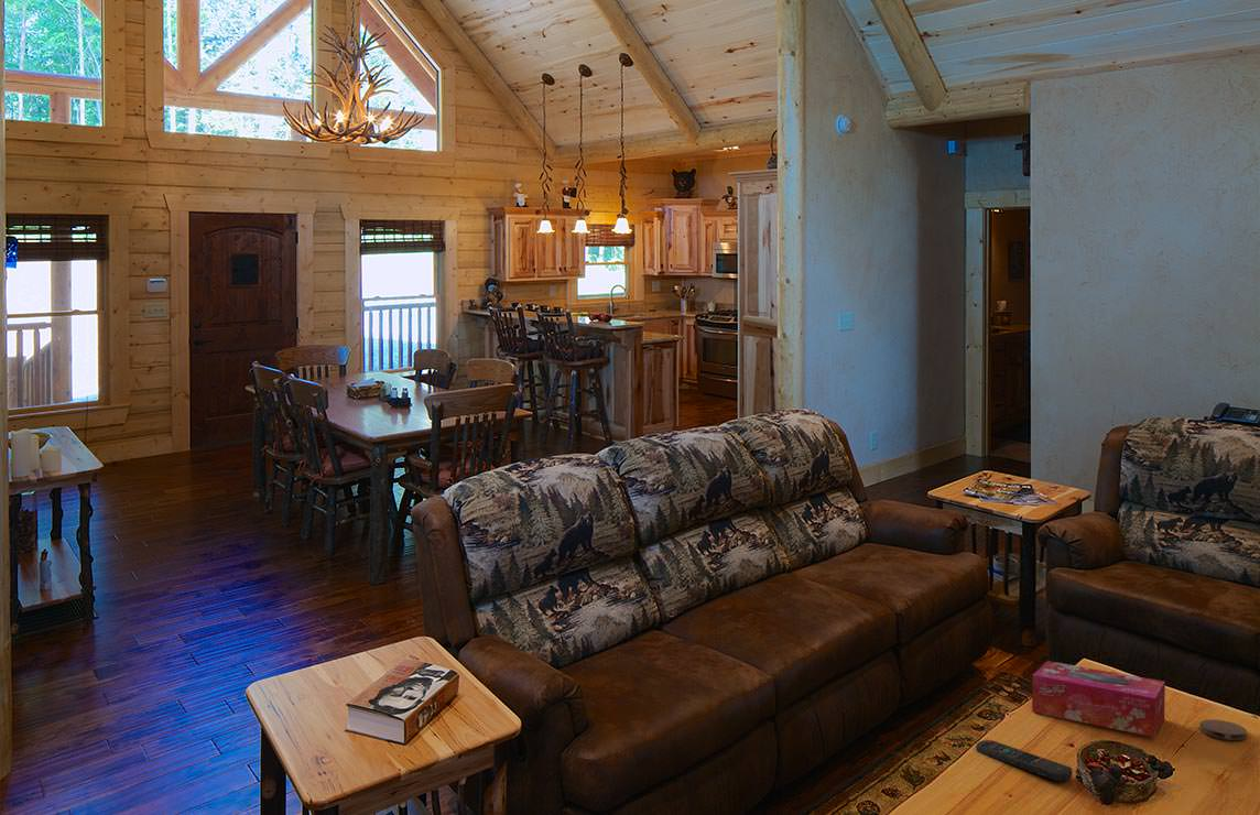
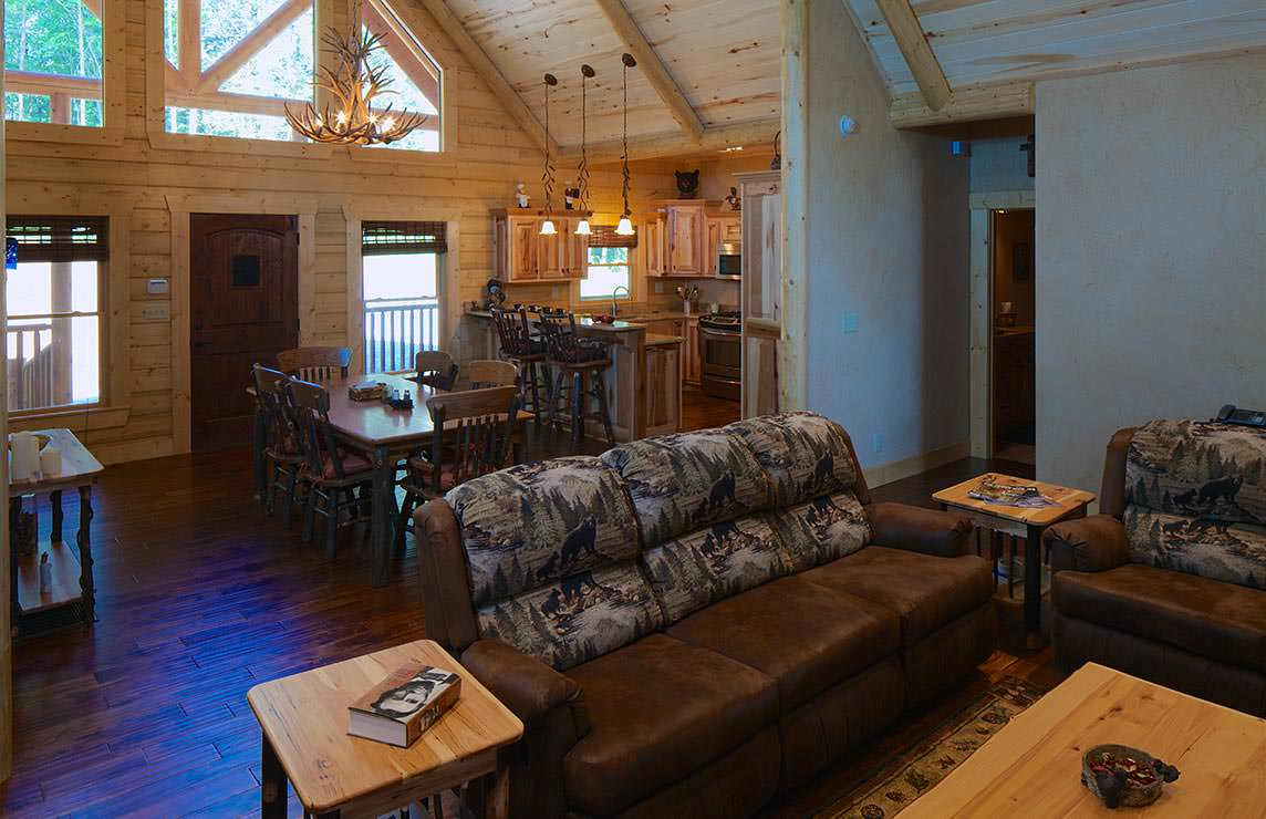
- coaster (1223, 729)
- tissue box (1097, 696)
- remote control (1022, 759)
